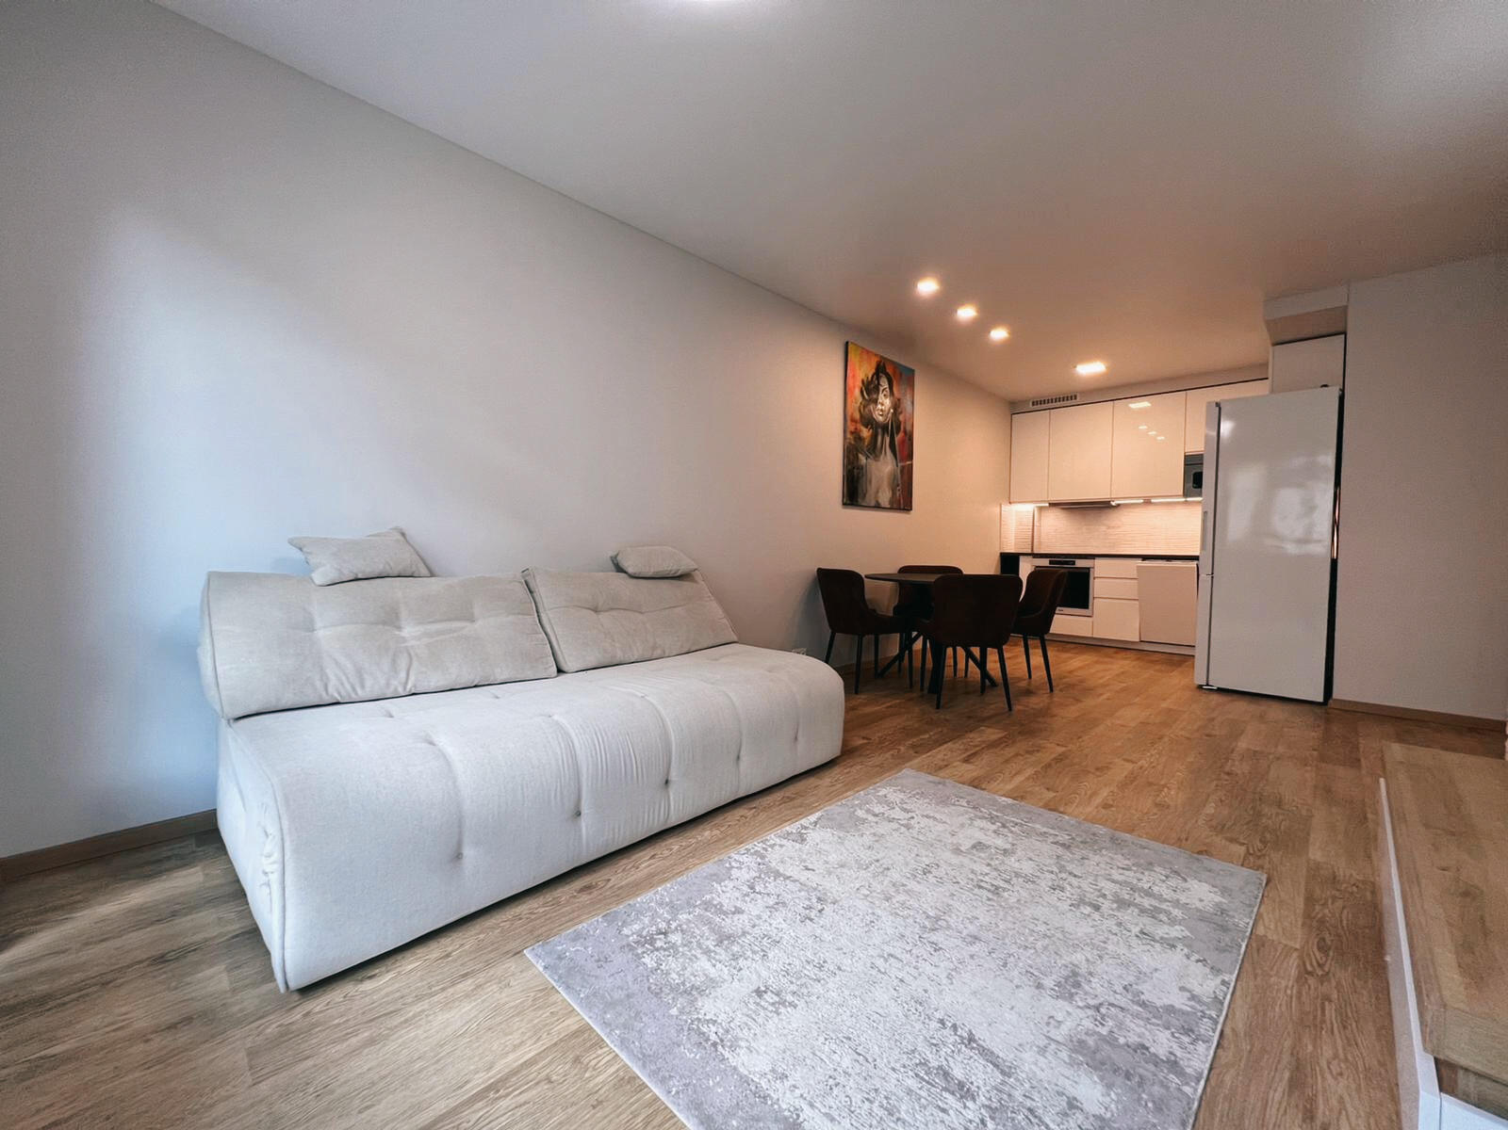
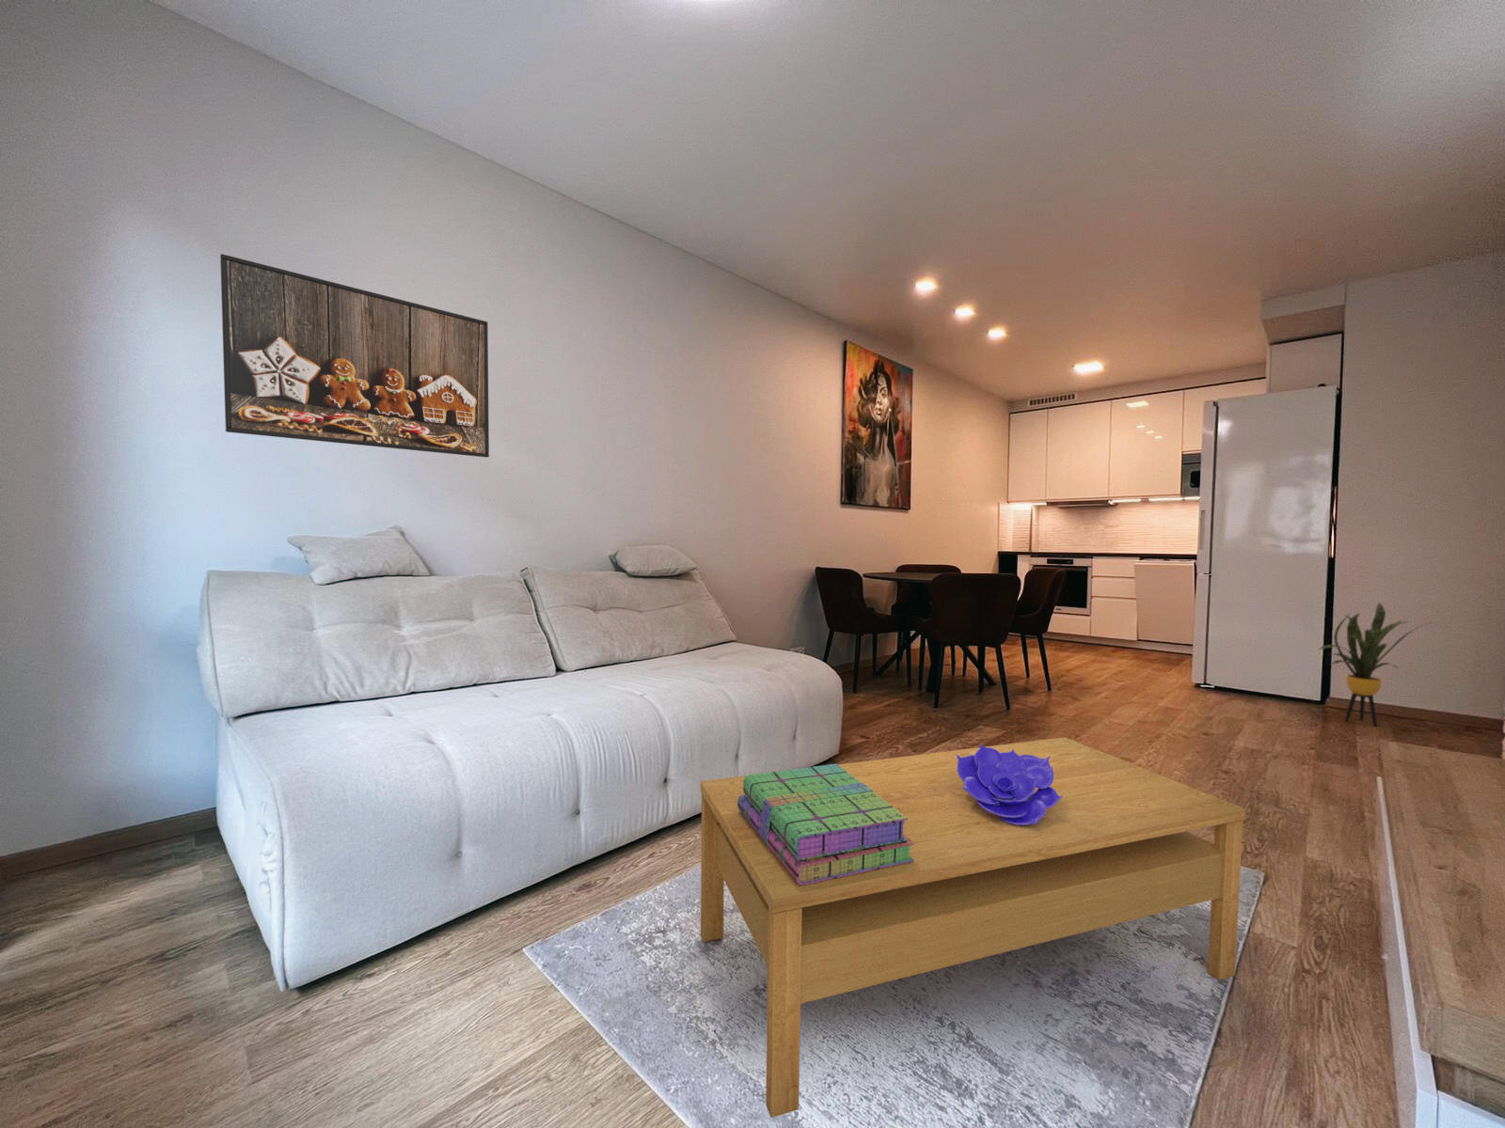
+ house plant (1372, 664)
+ coffee table (959, 874)
+ stack of books (819, 813)
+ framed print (372, 370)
+ decorative bowl (1005, 780)
